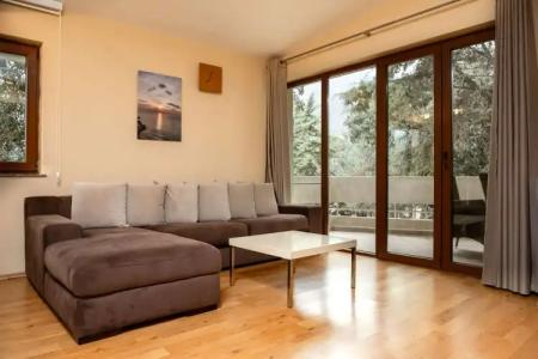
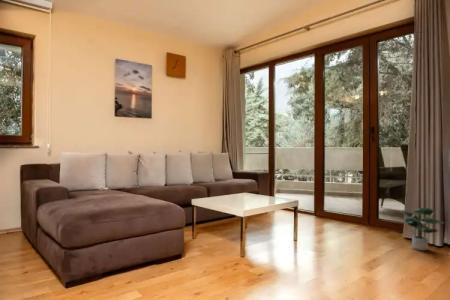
+ potted plant (422, 228)
